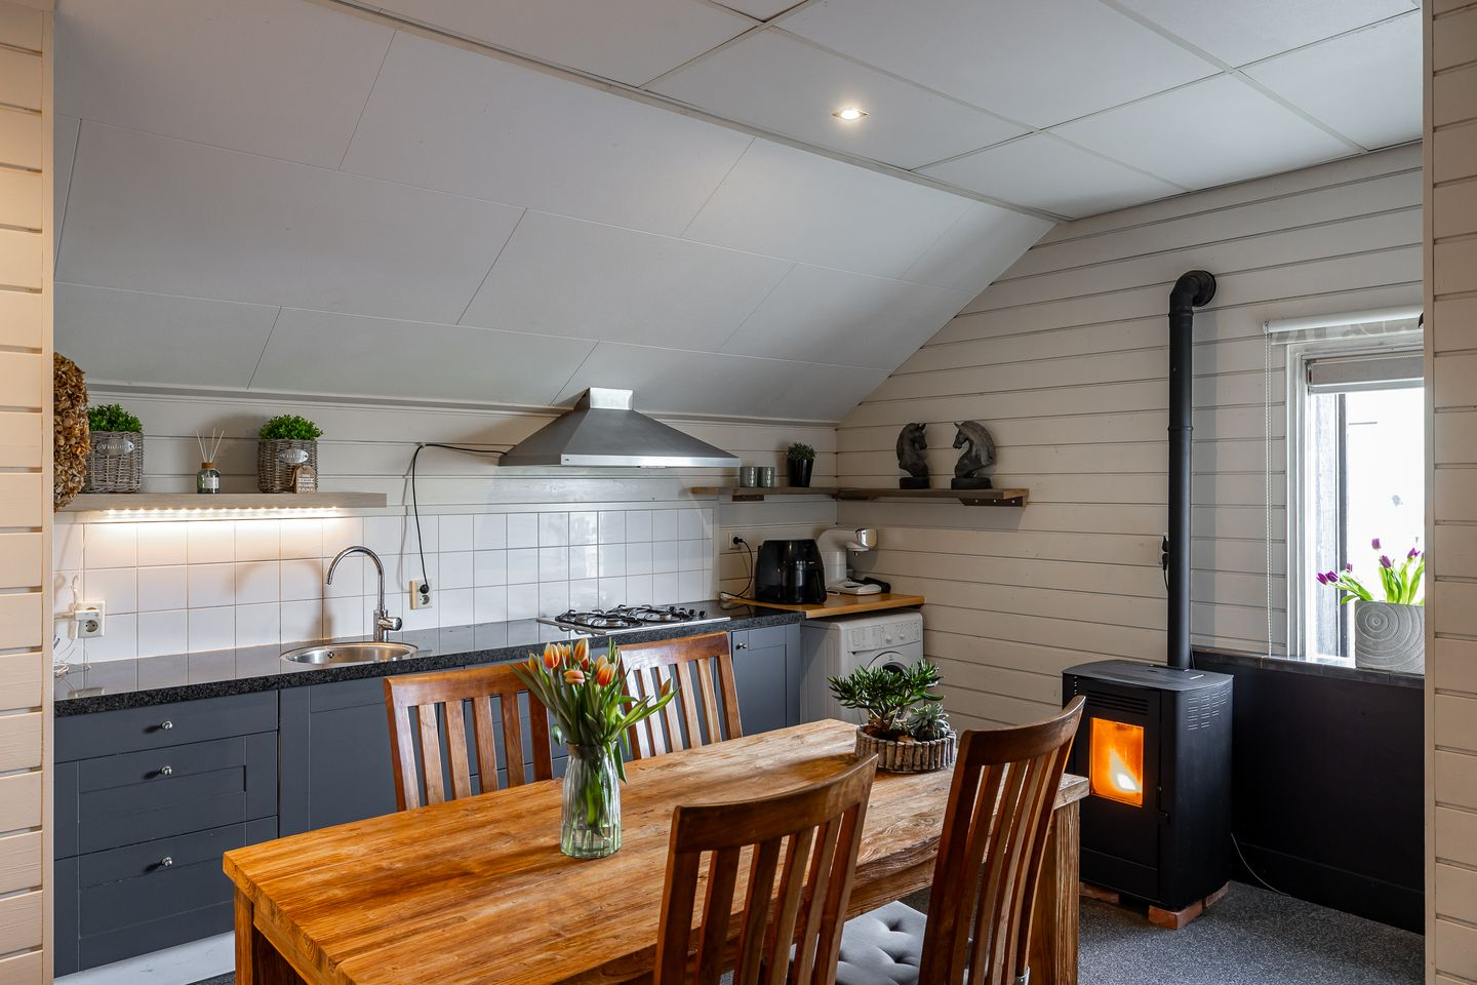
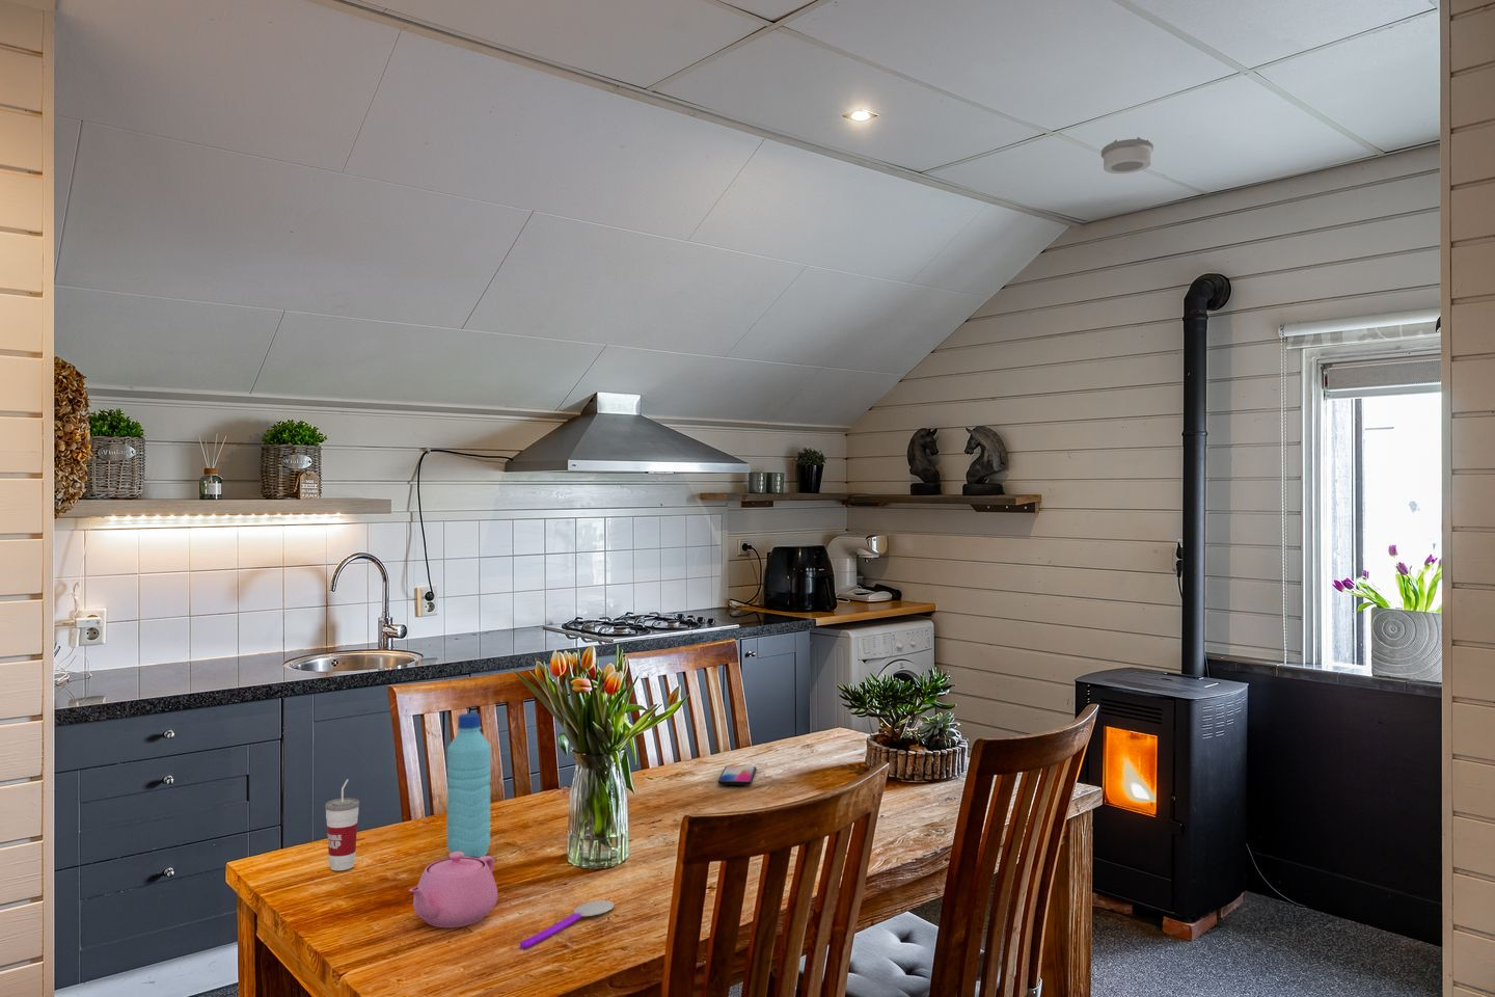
+ water bottle (468, 784)
+ spoon (568, 920)
+ cup (341, 822)
+ smartphone (737, 774)
+ smoke detector (1127, 154)
+ teapot (453, 886)
